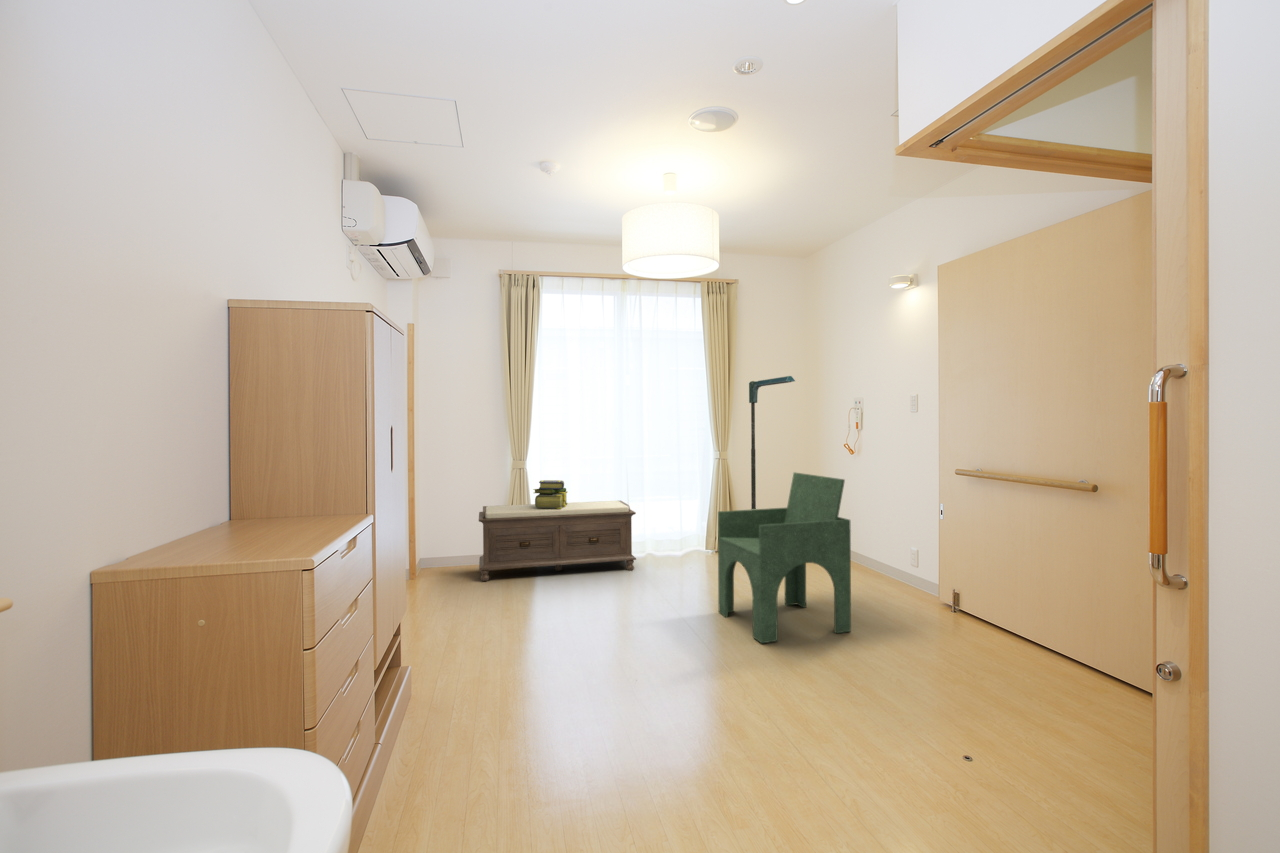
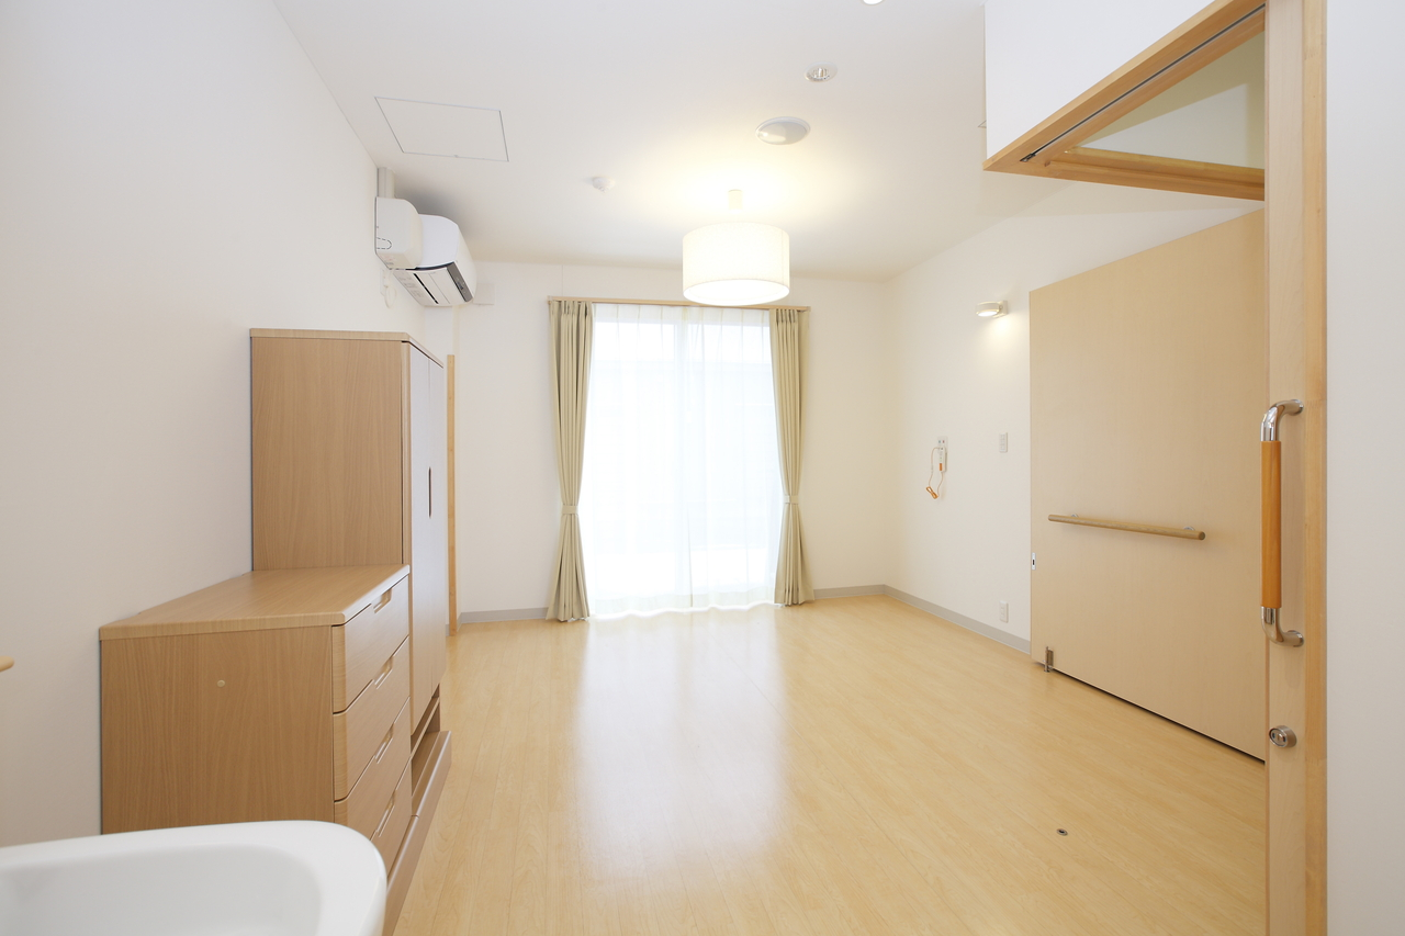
- bench (556, 538)
- stack of books (551, 493)
- floor lamp (755, 474)
- armchair (781, 549)
